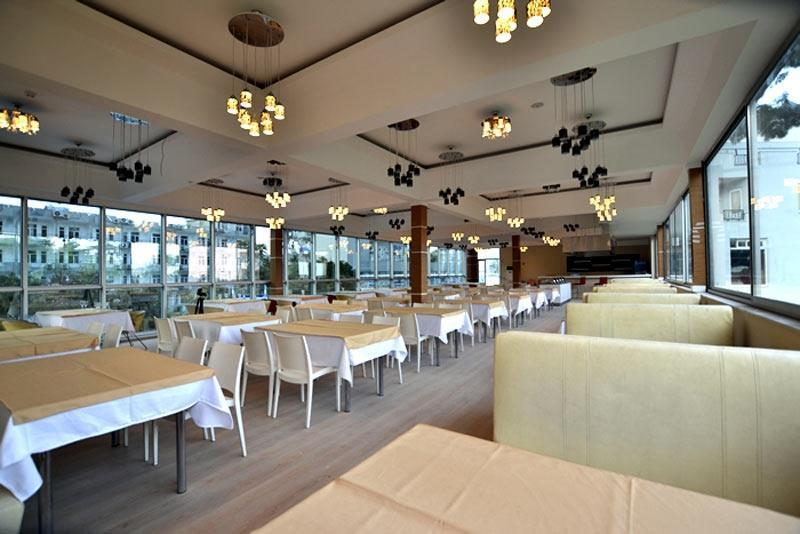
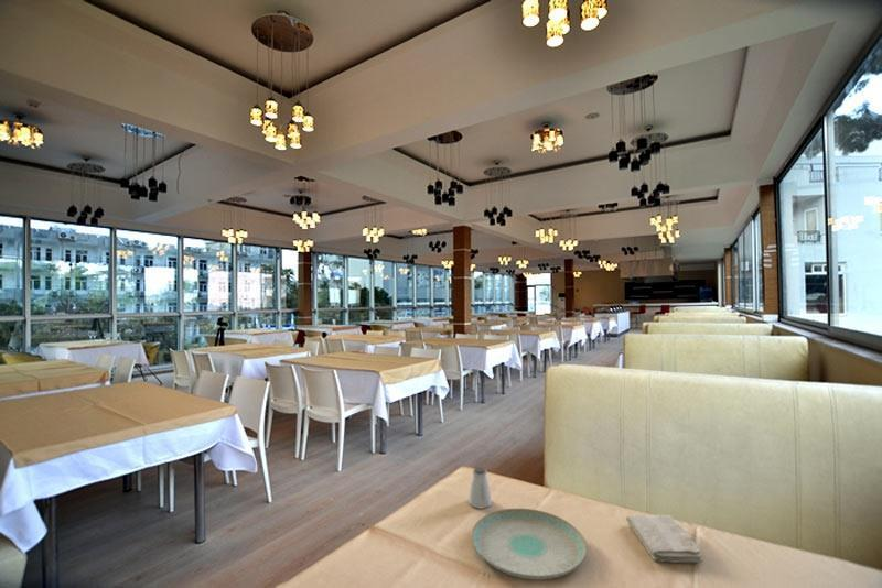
+ saltshaker (480, 486)
+ washcloth (662, 535)
+ plate (527, 542)
